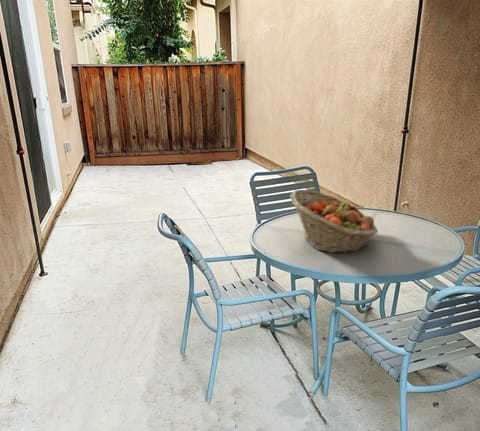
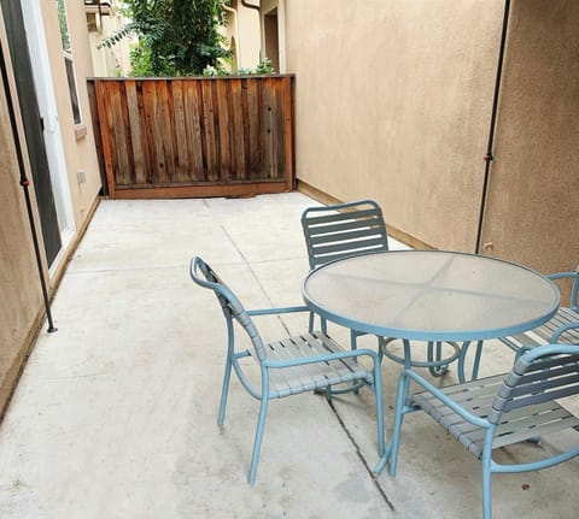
- fruit basket (331, 218)
